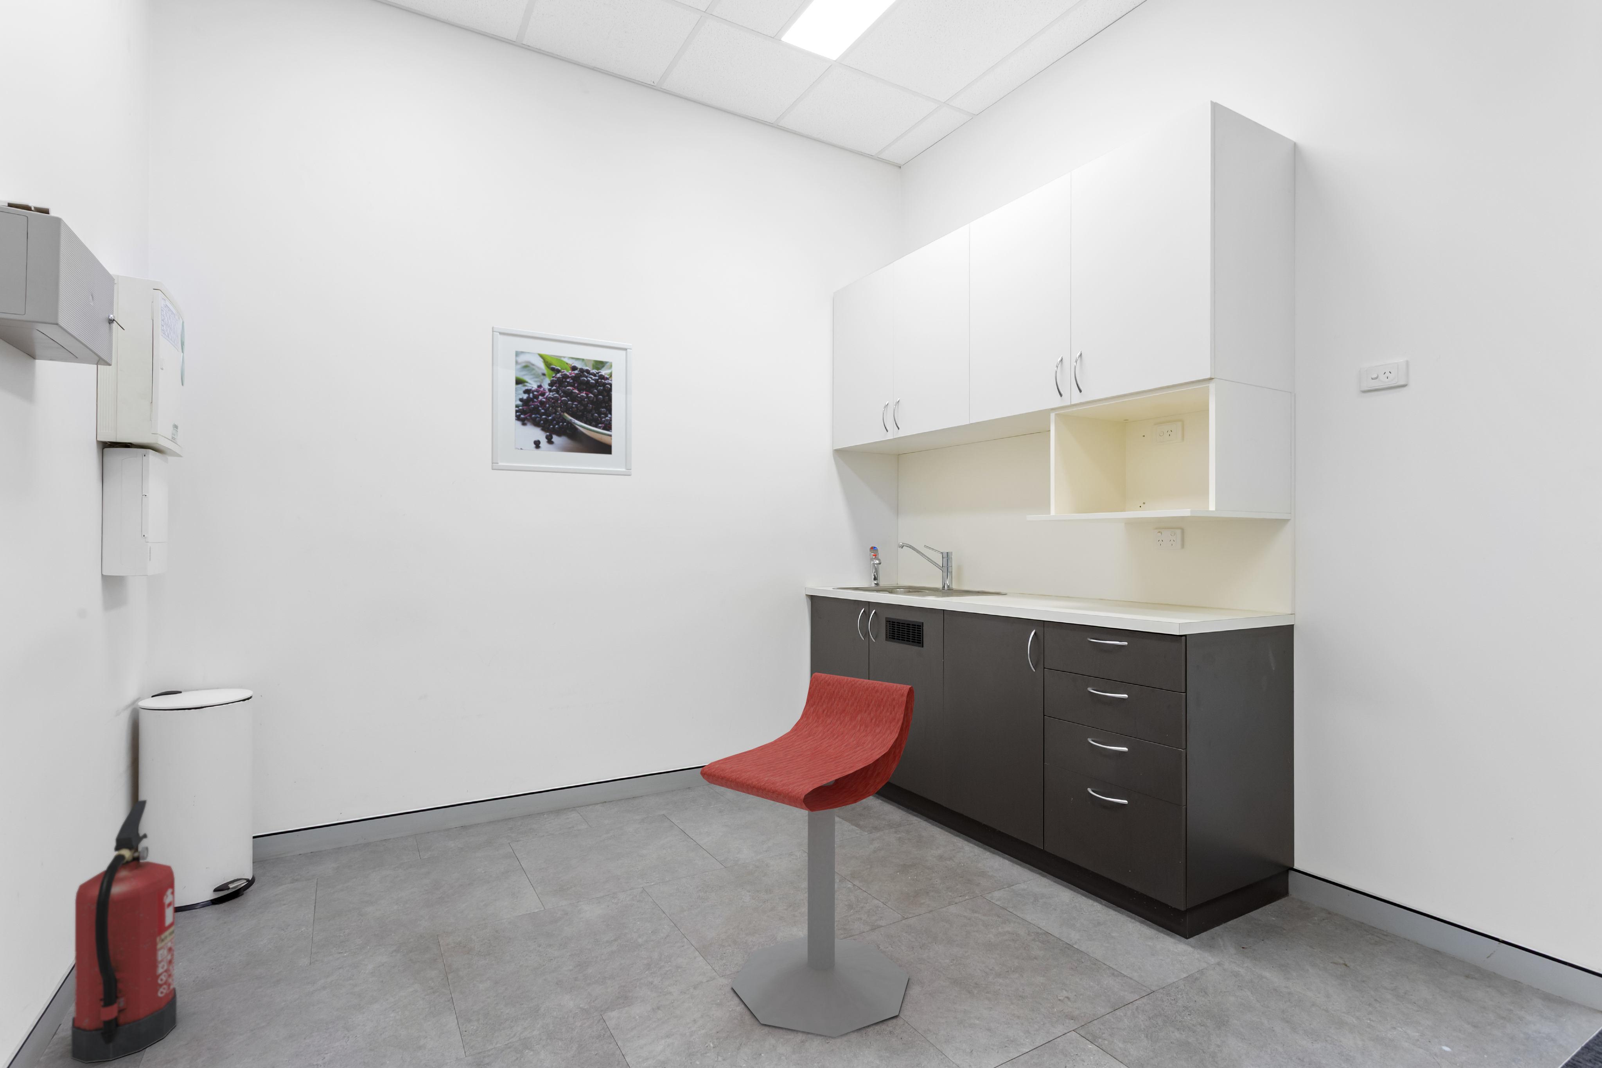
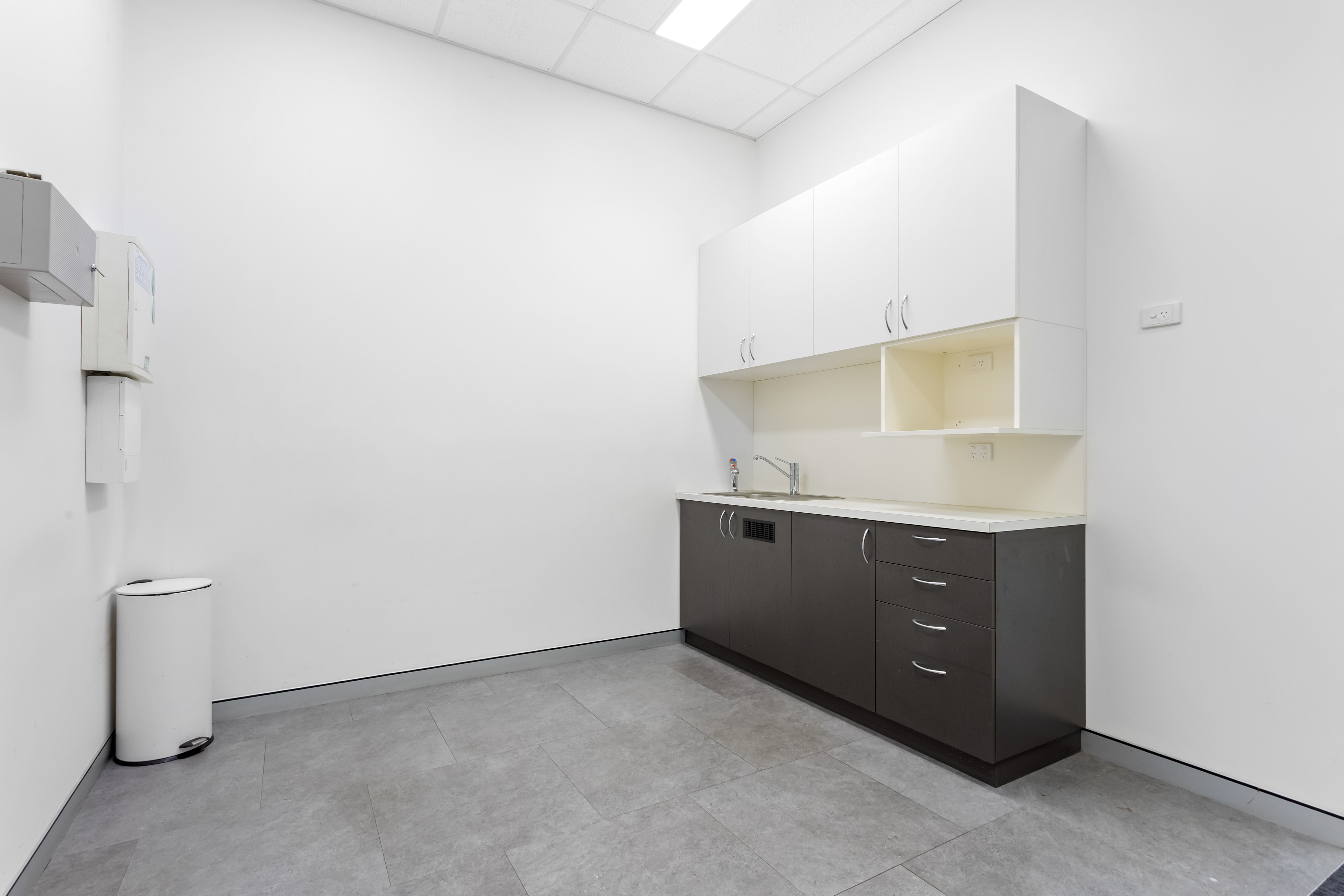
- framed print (565, 404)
- stool (812, 840)
- fire extinguisher (123, 930)
